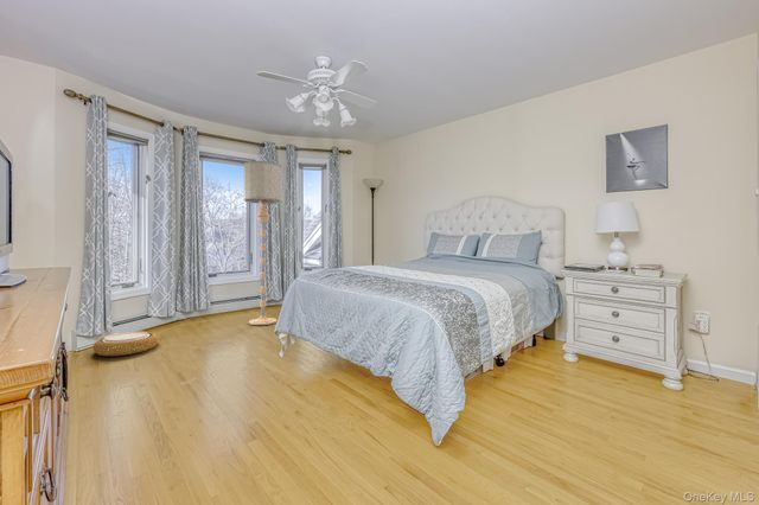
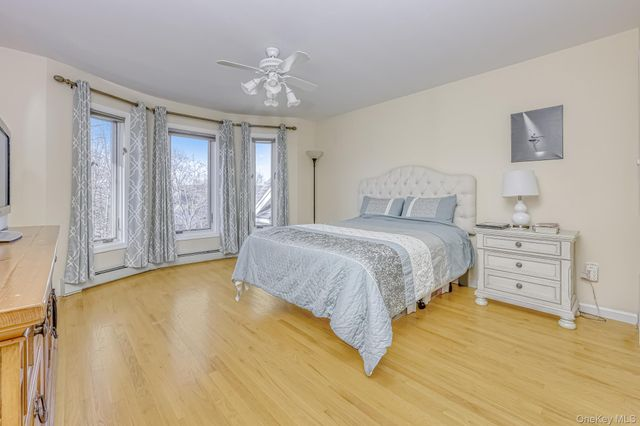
- floor lamp (262, 243)
- woven basket (126, 341)
